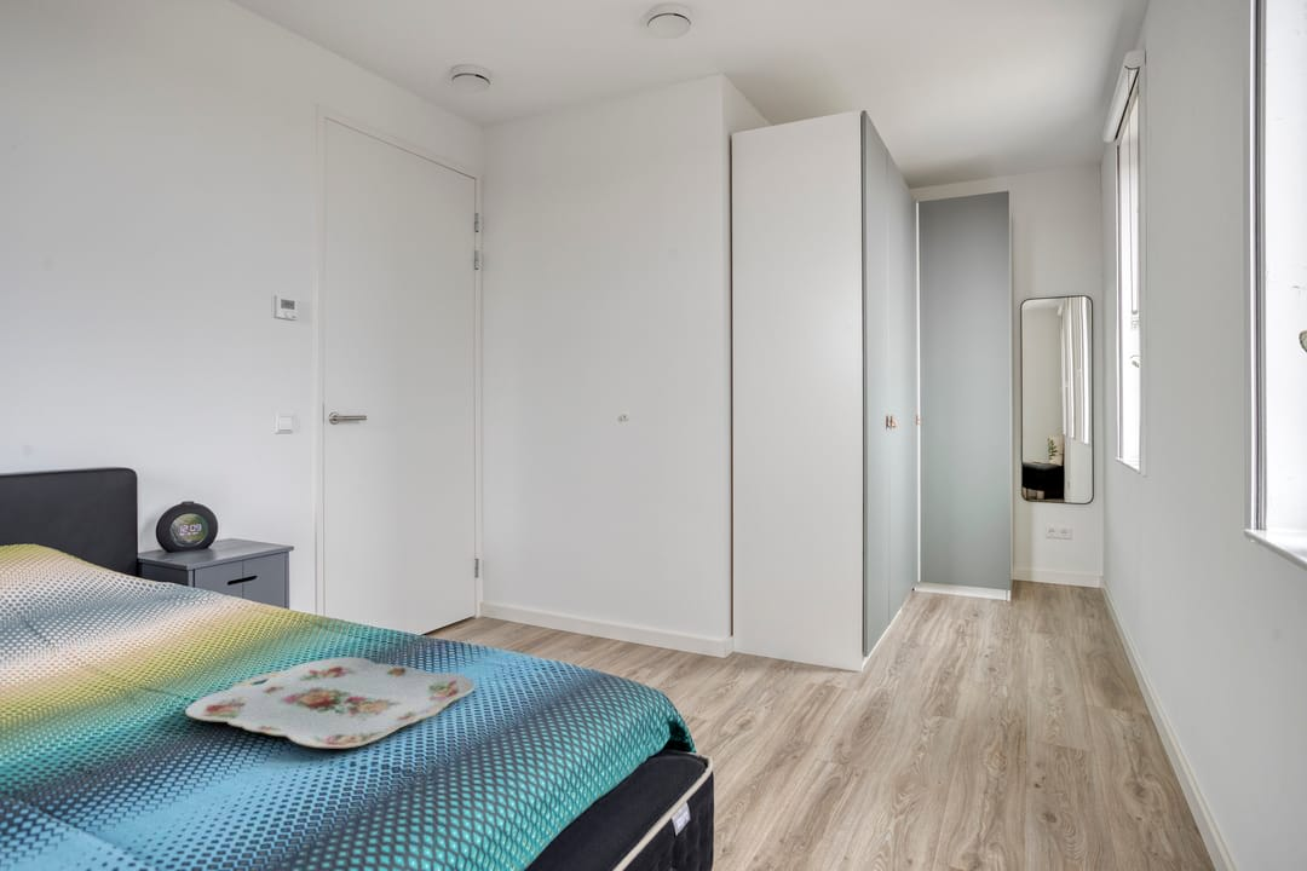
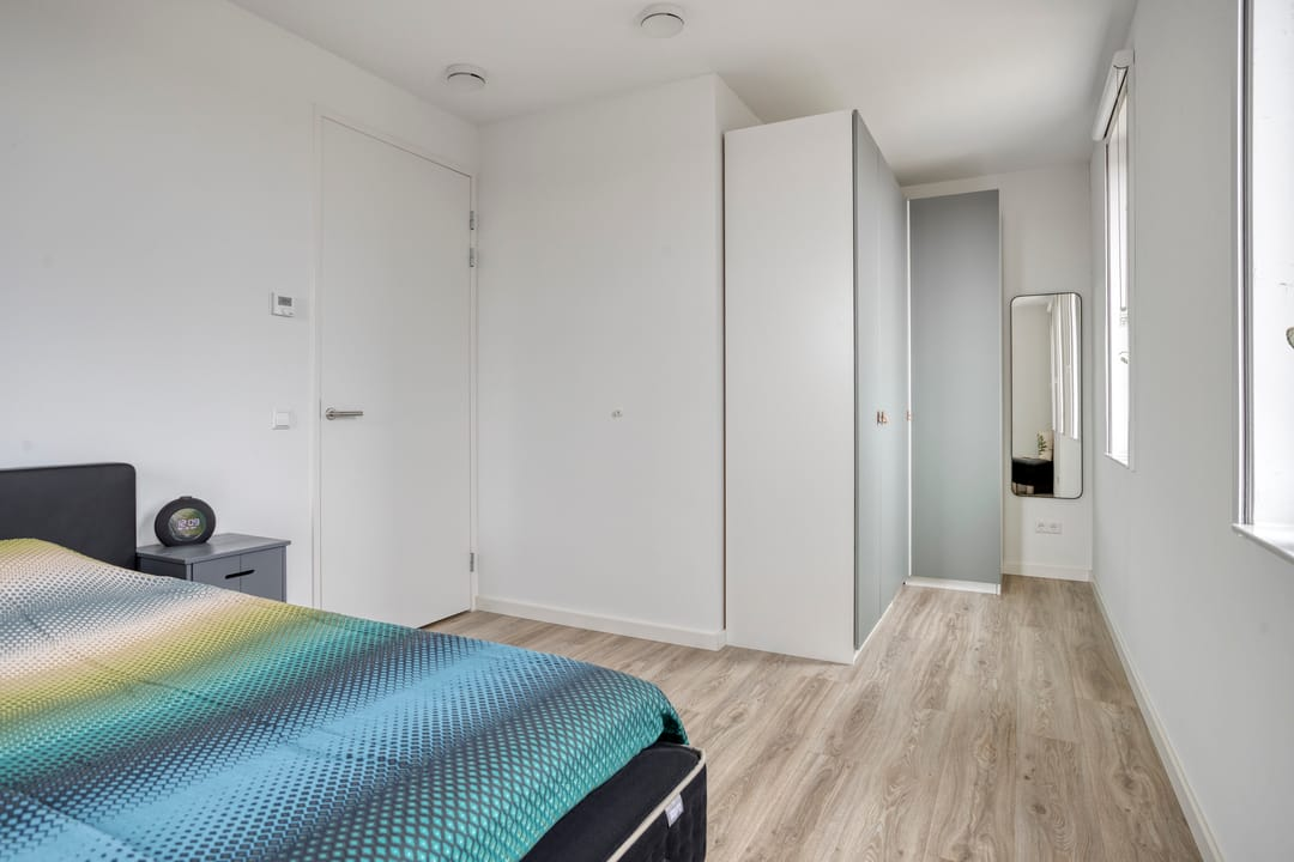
- serving tray (336, 698)
